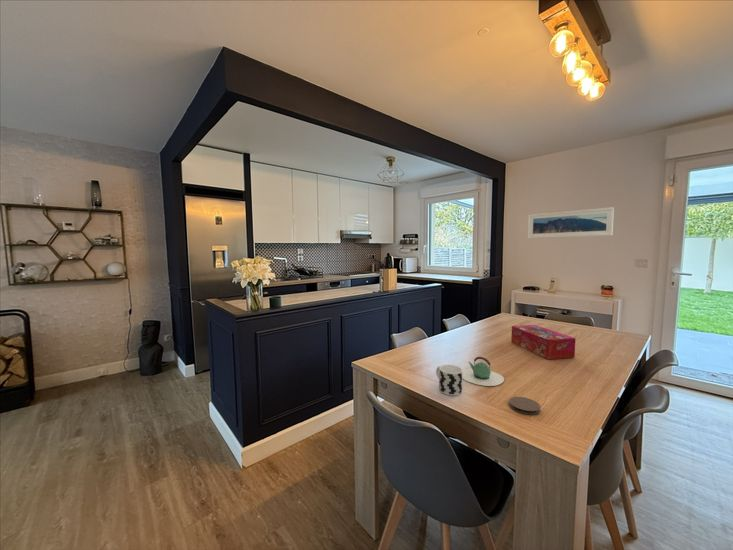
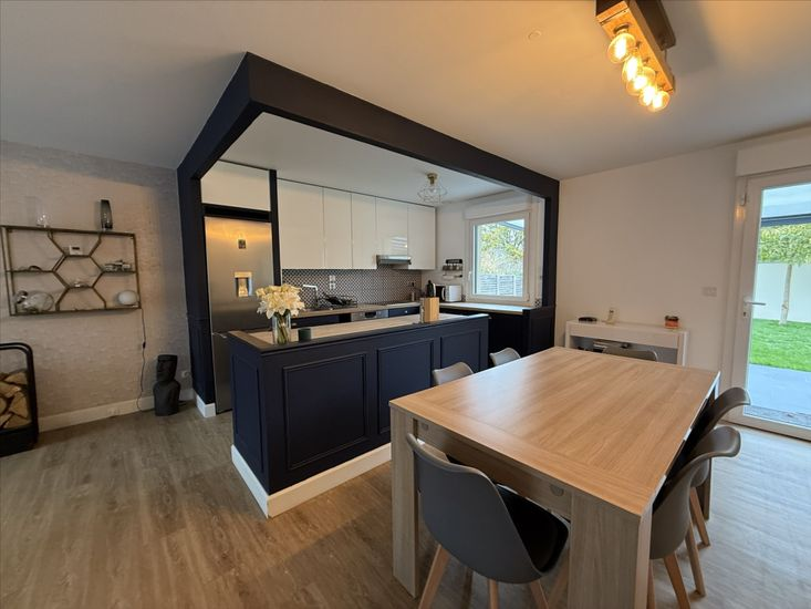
- teapot (481, 366)
- coaster (524, 405)
- tissue box (540, 340)
- cup (447, 378)
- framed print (567, 224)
